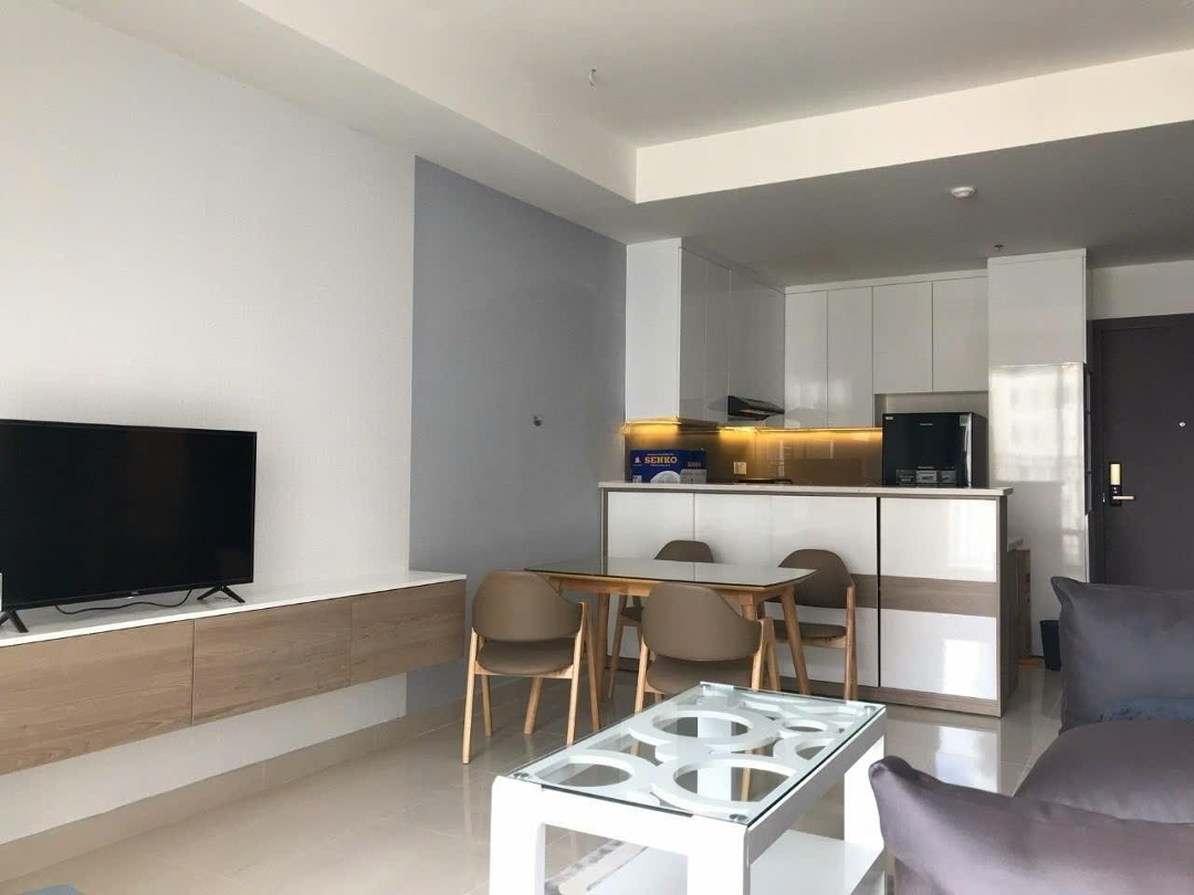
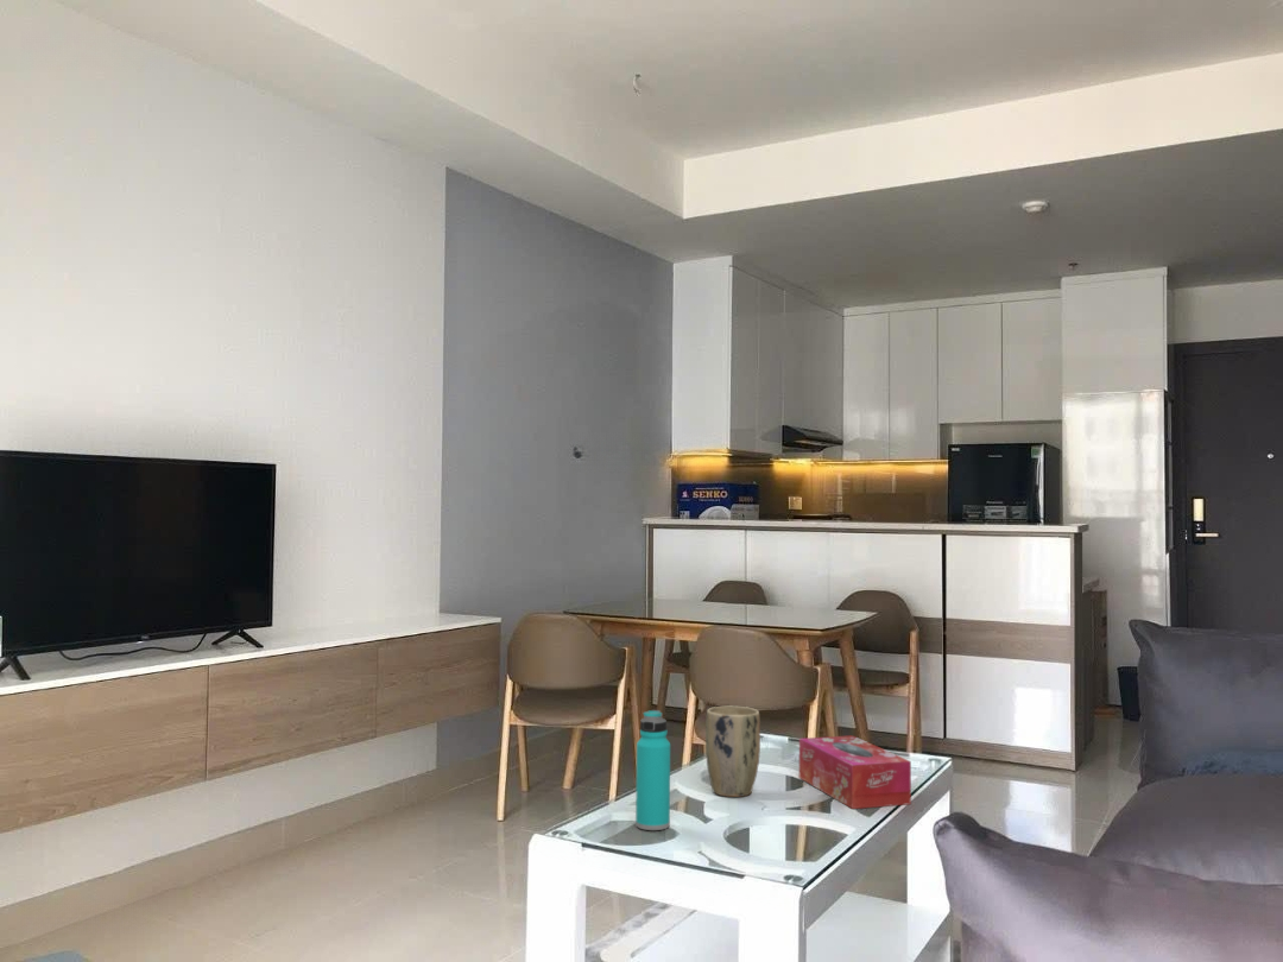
+ water bottle (652, 767)
+ tissue box (852, 770)
+ plant pot (732, 751)
